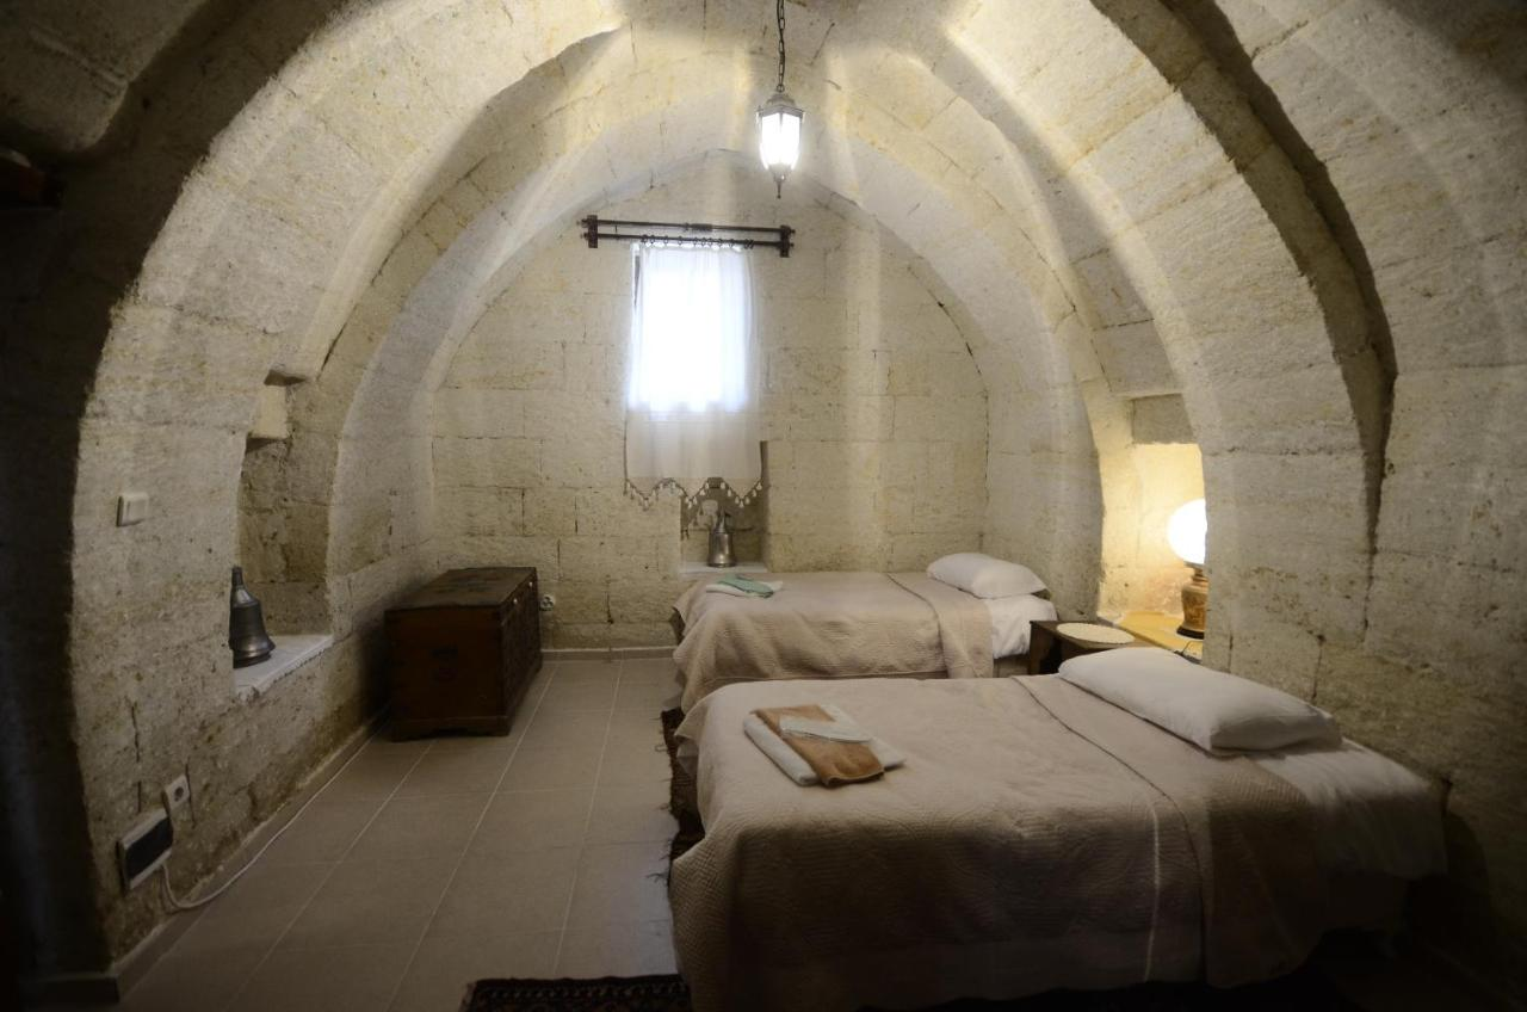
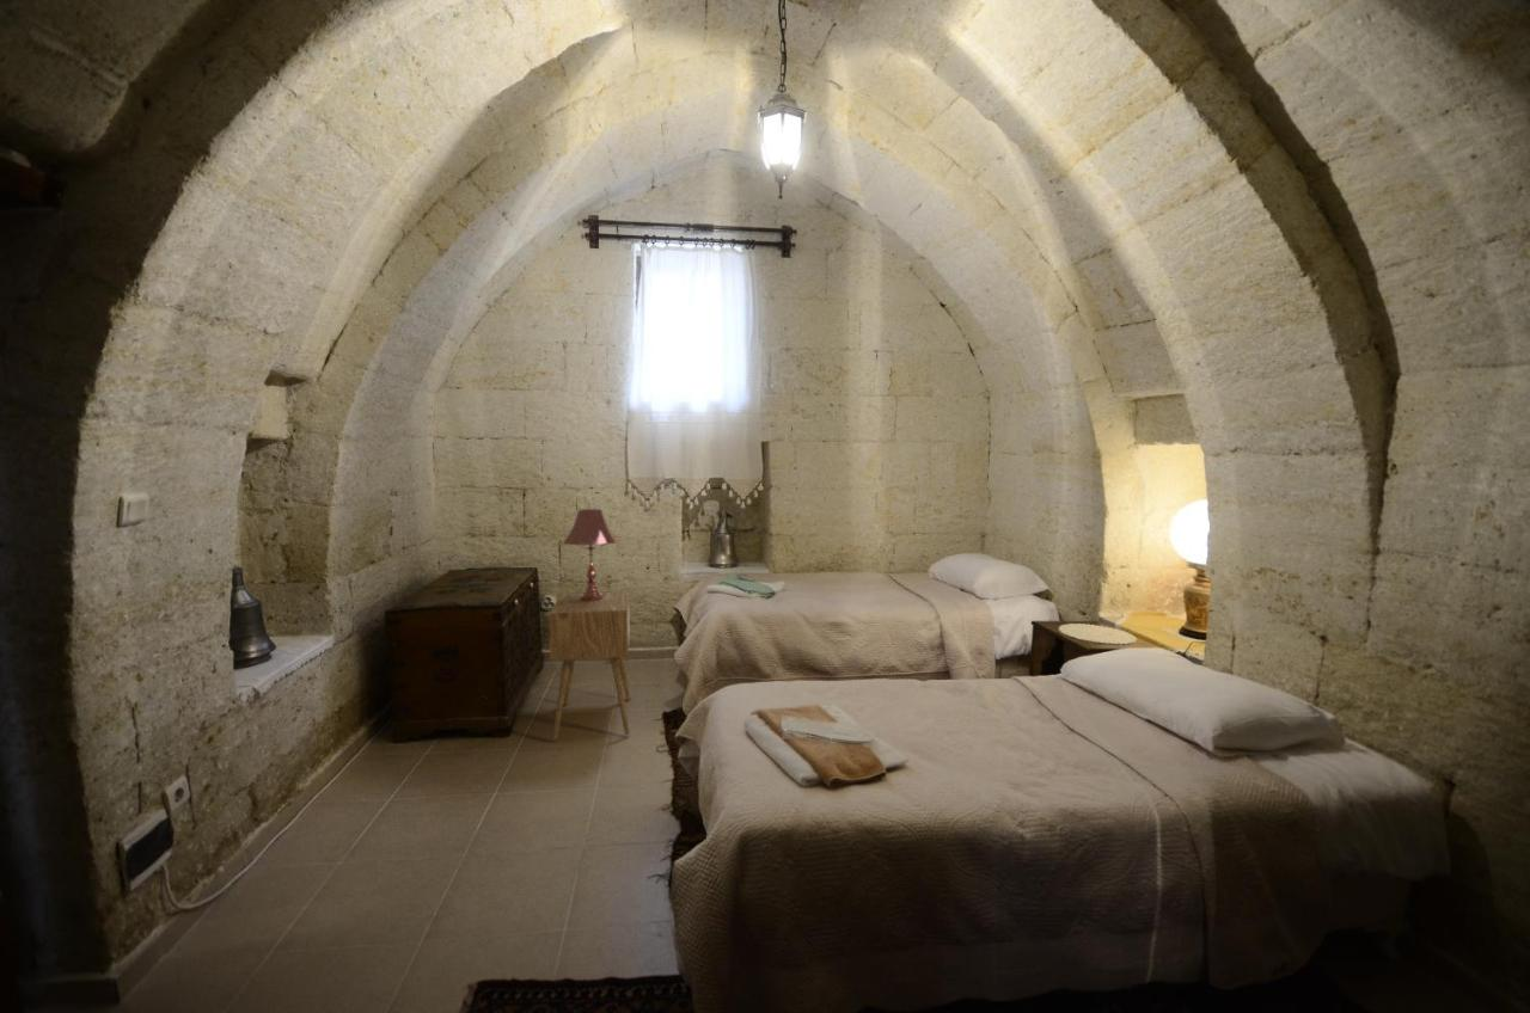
+ table lamp (590, 553)
+ nightstand (593, 657)
